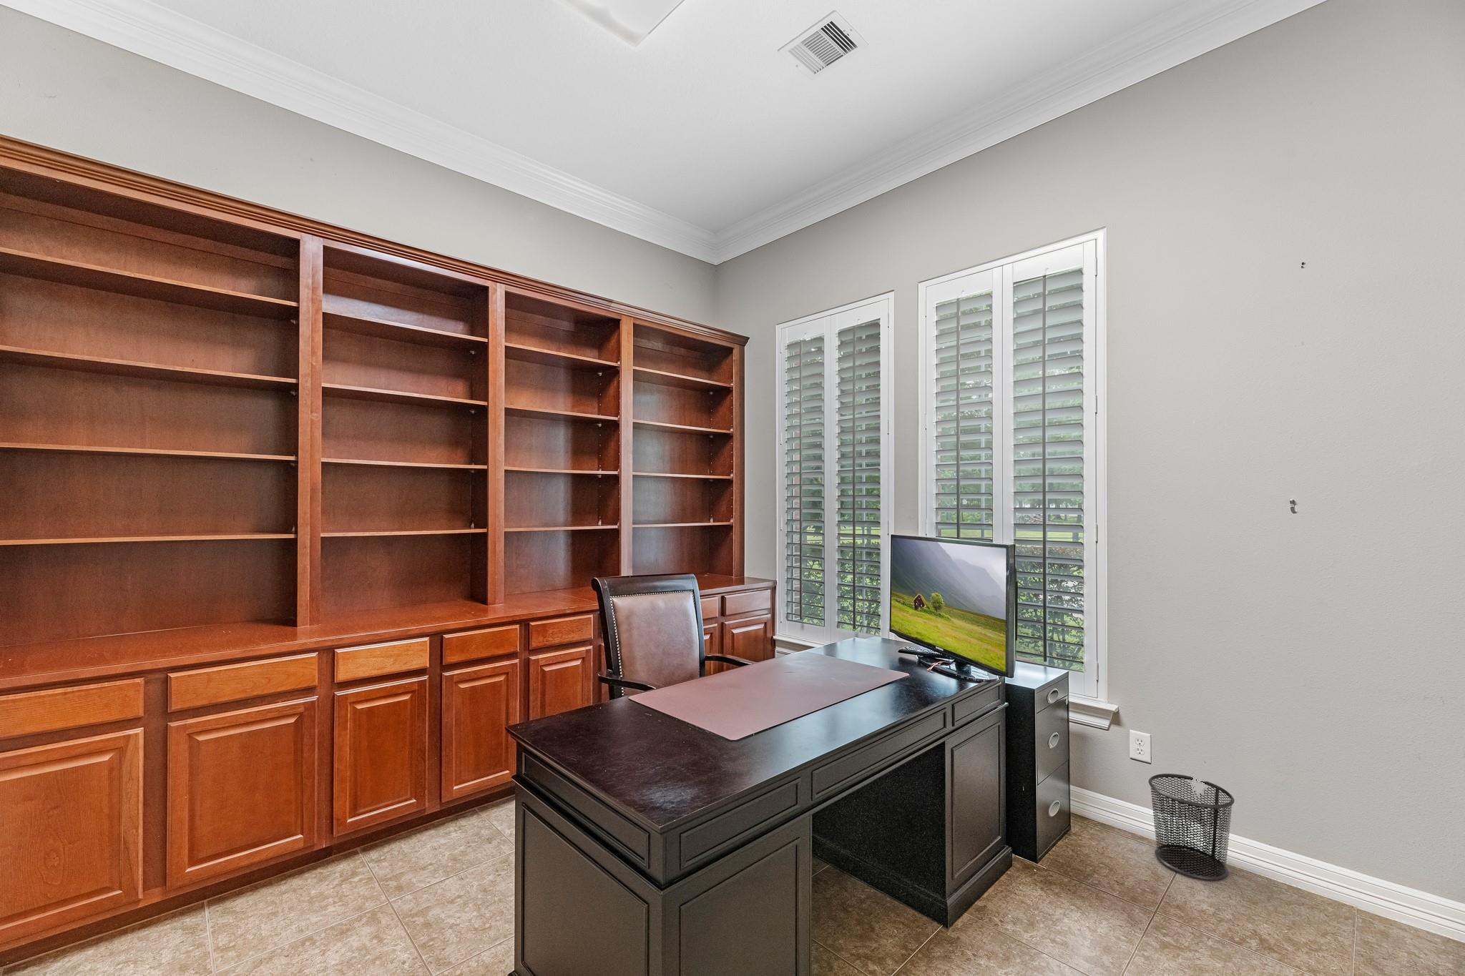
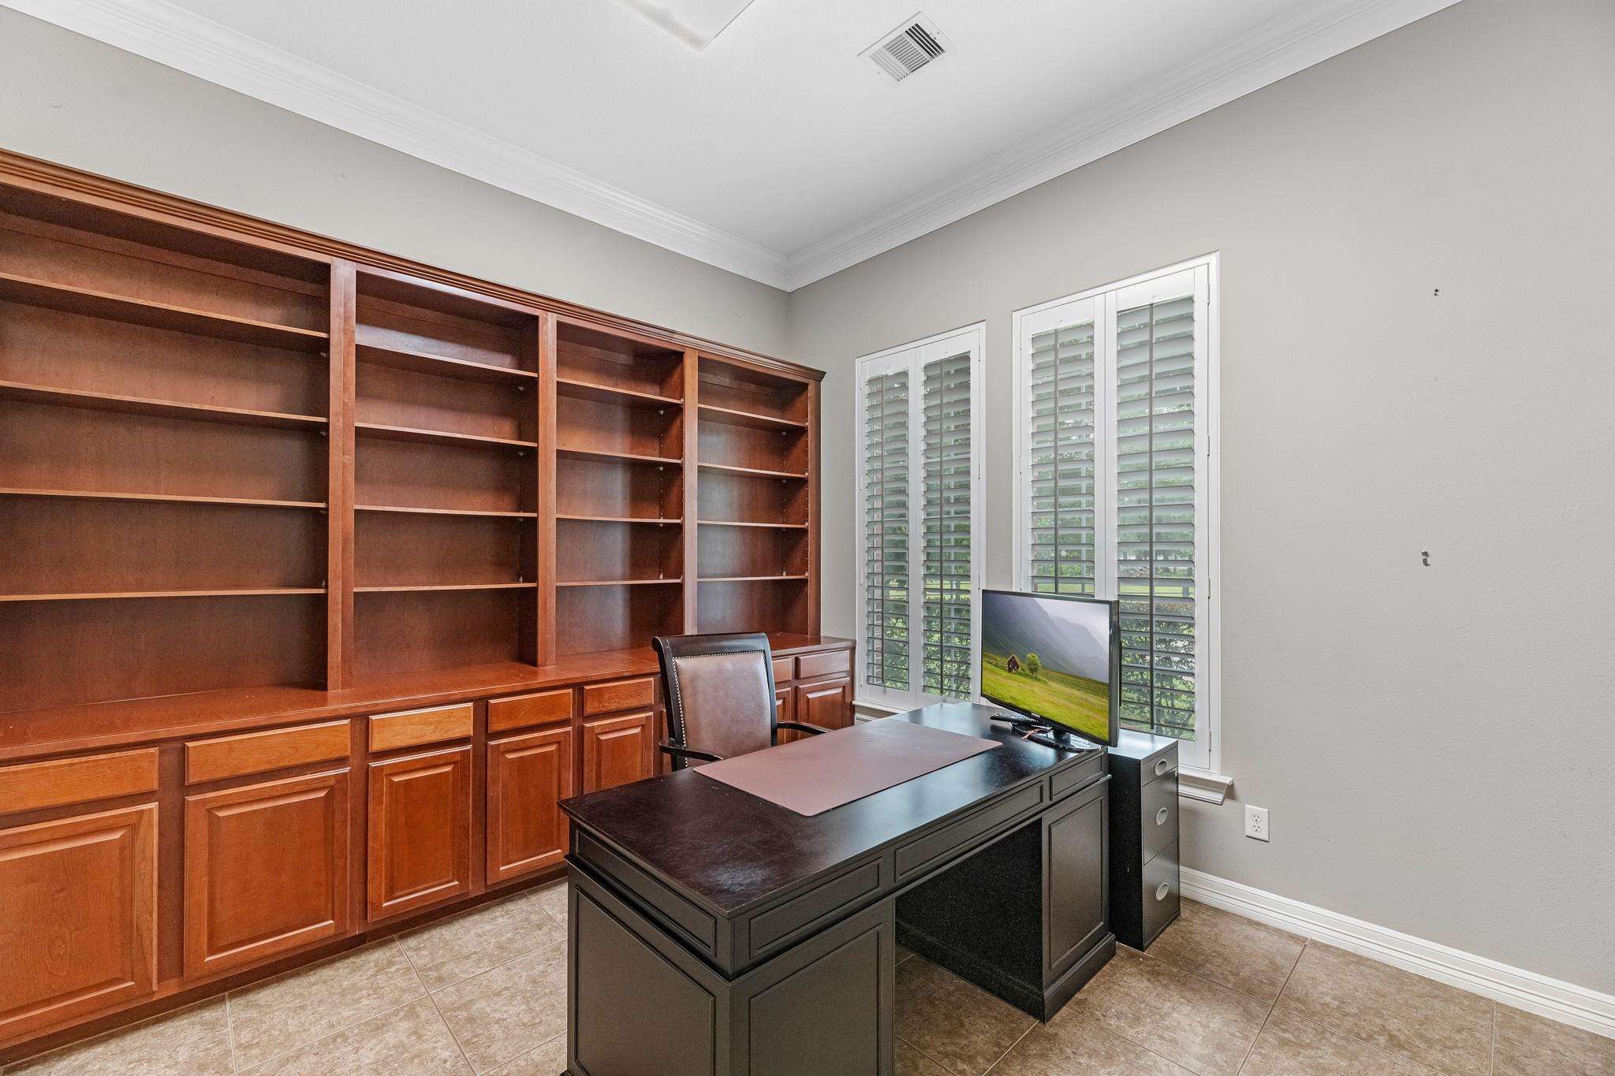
- waste bin (1189, 825)
